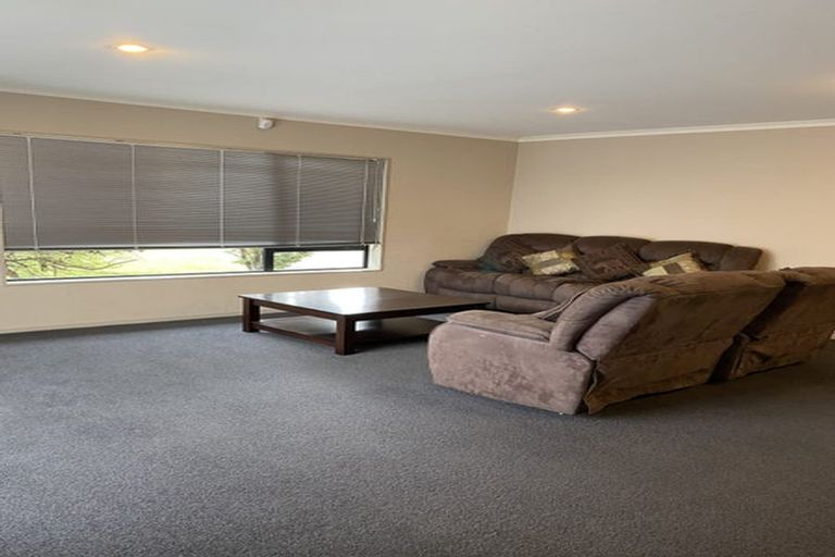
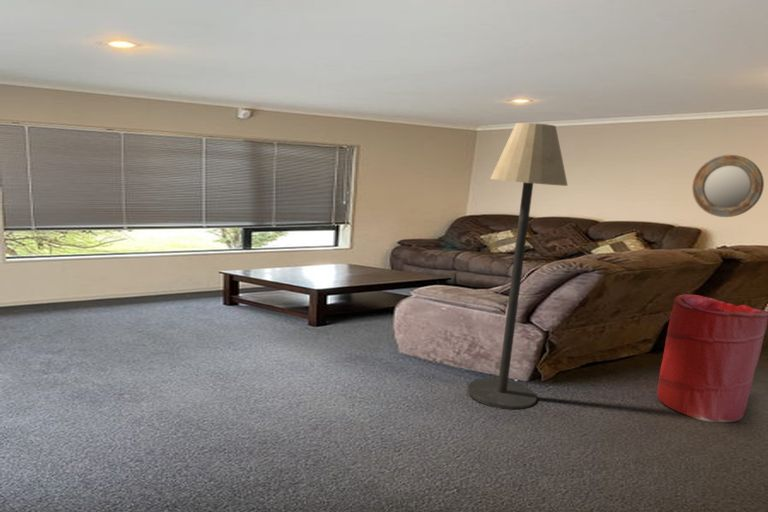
+ home mirror (726, 186)
+ laundry hamper (710, 353)
+ floor lamp (517, 265)
